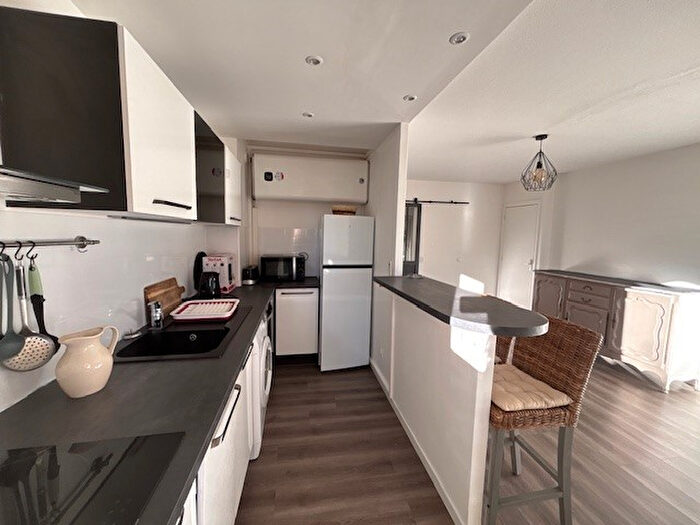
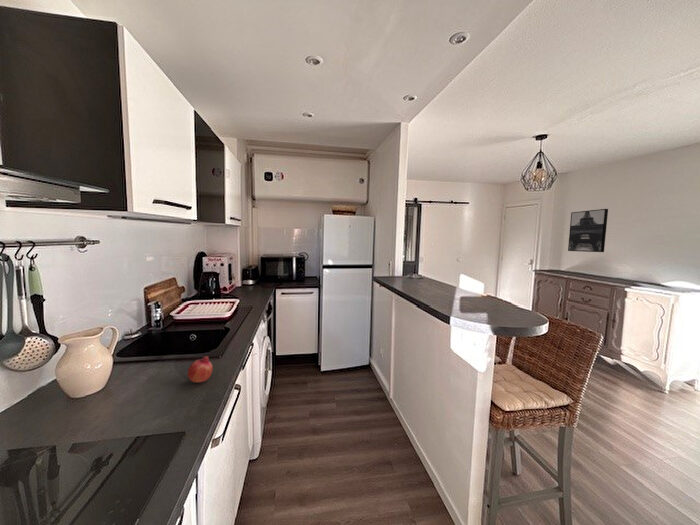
+ wall art (586, 231)
+ fruit (200, 368)
